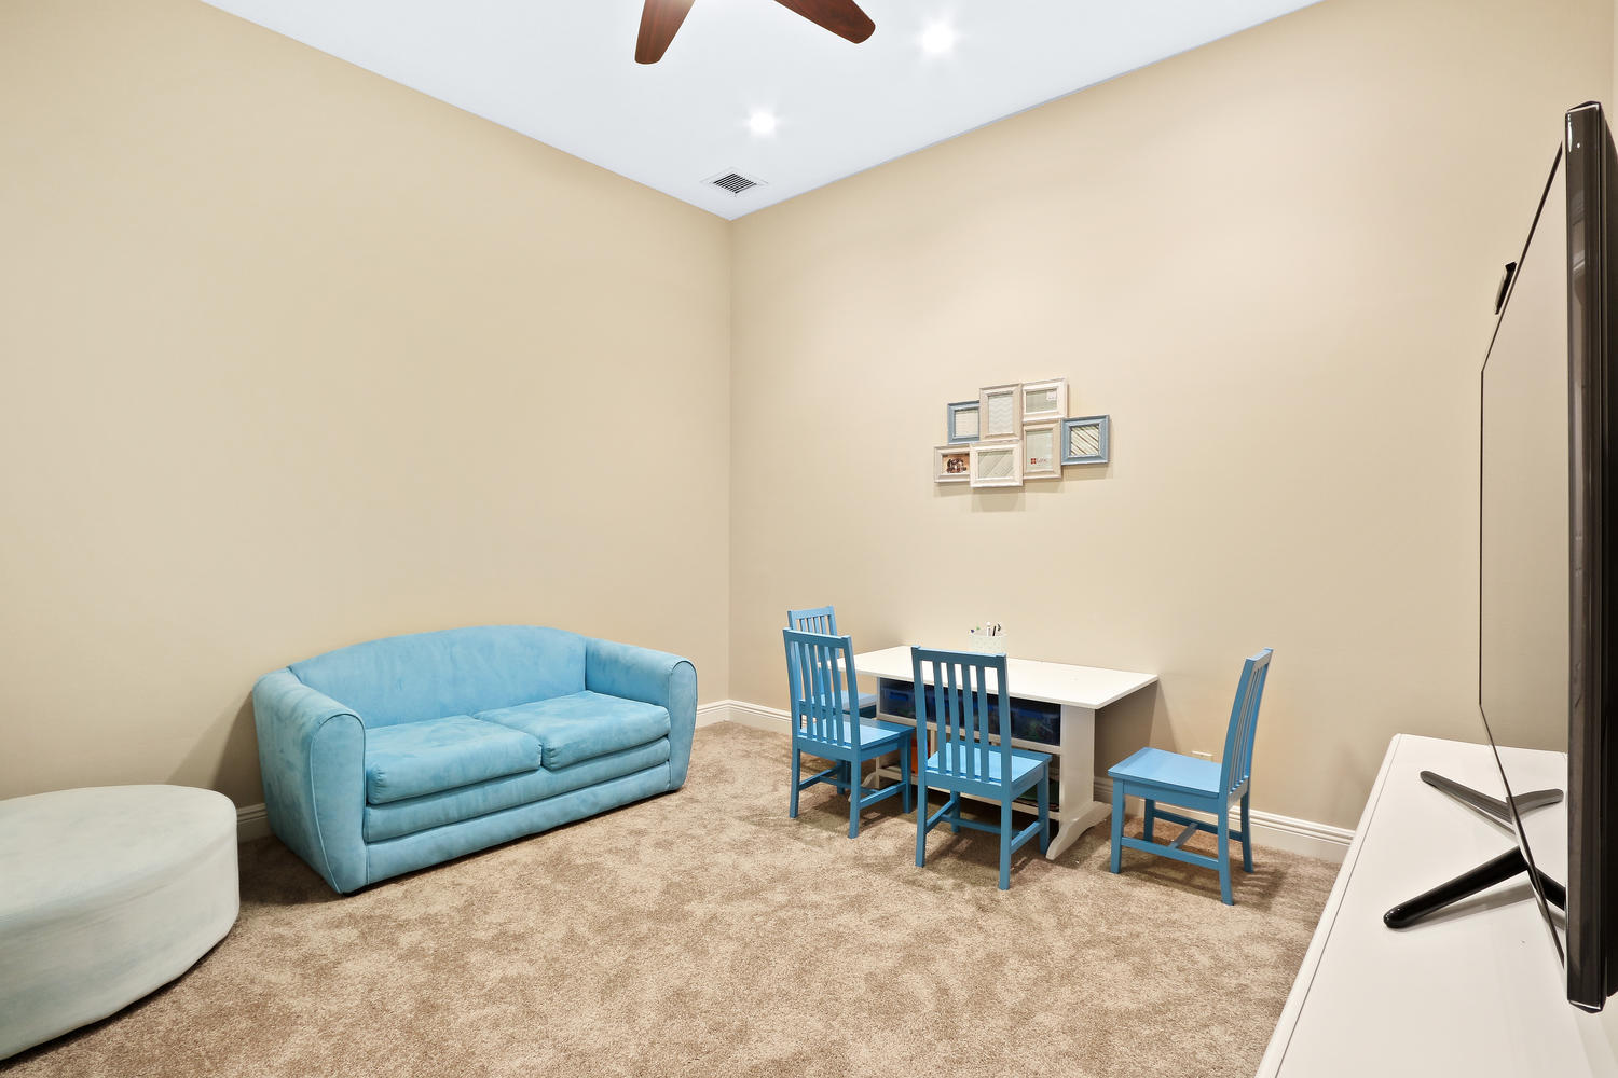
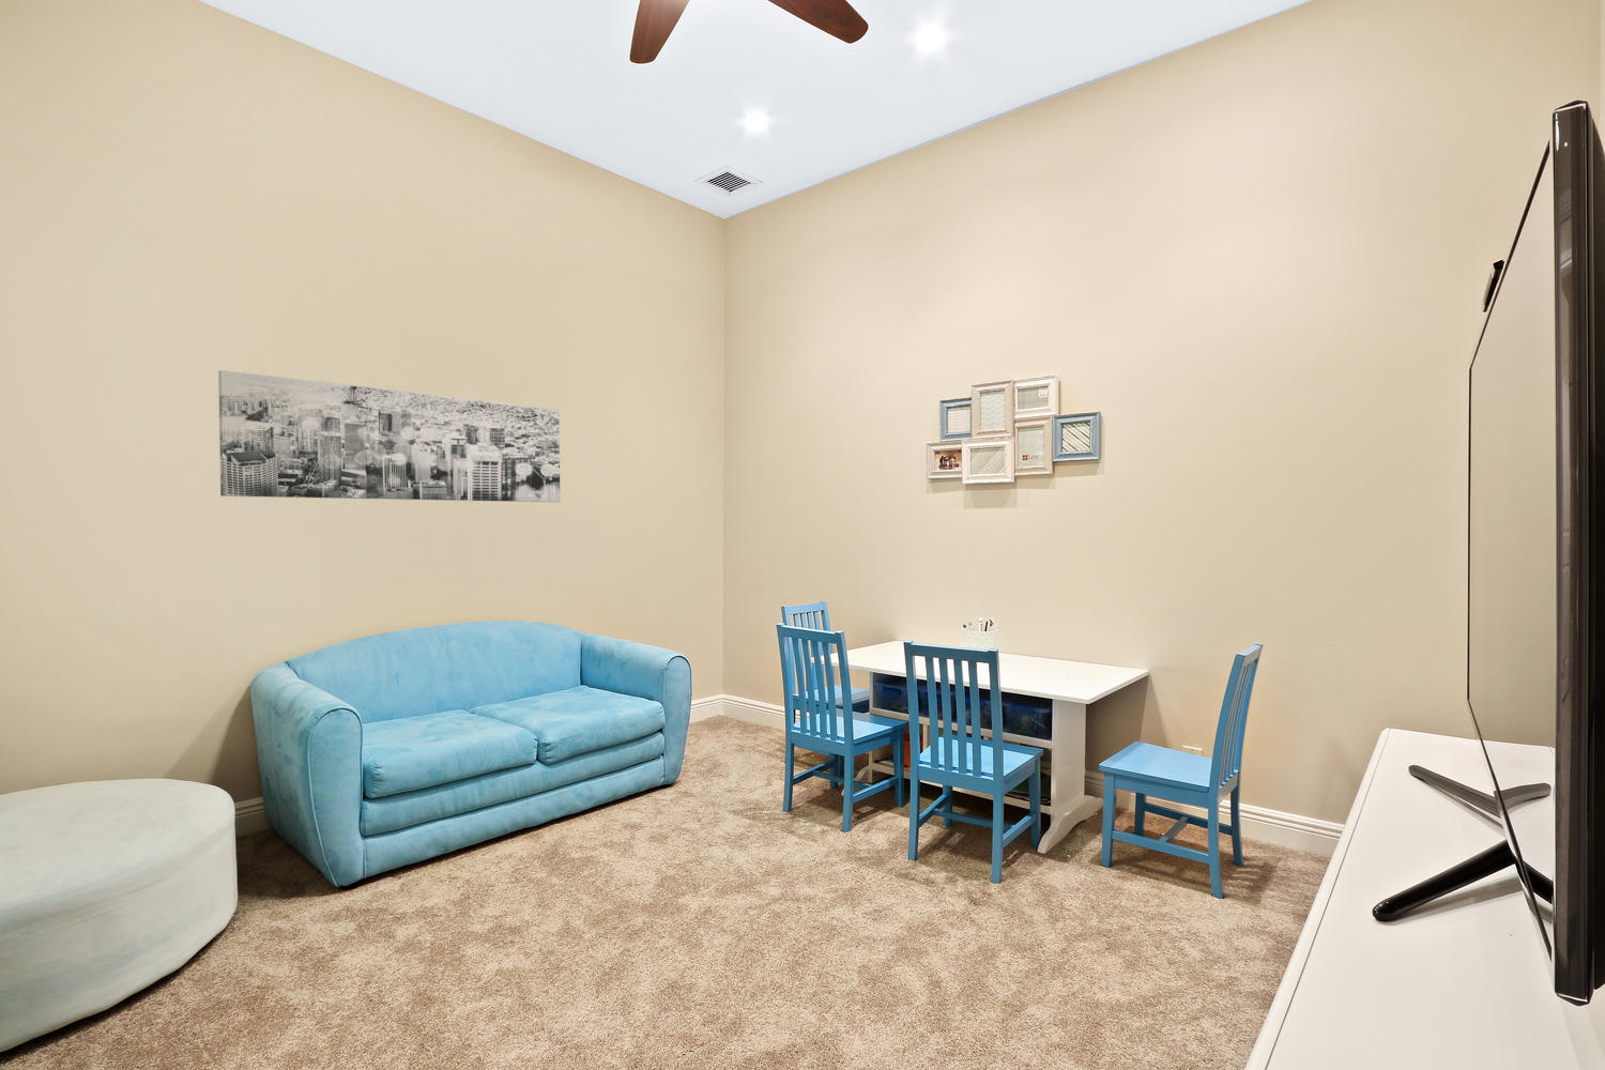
+ wall art (414, 447)
